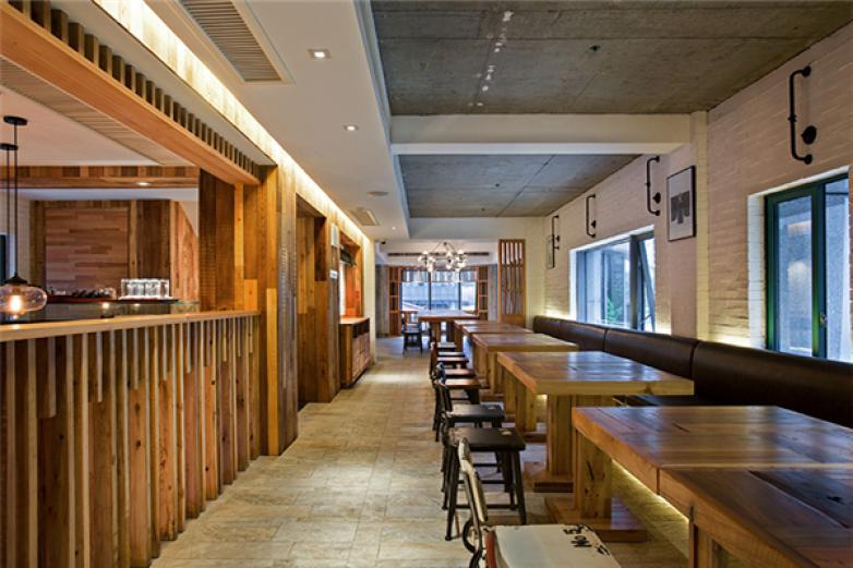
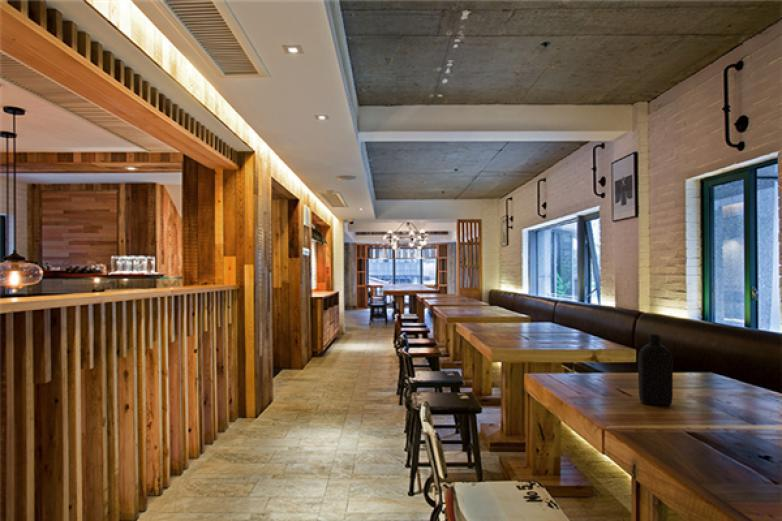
+ bottle (655, 369)
